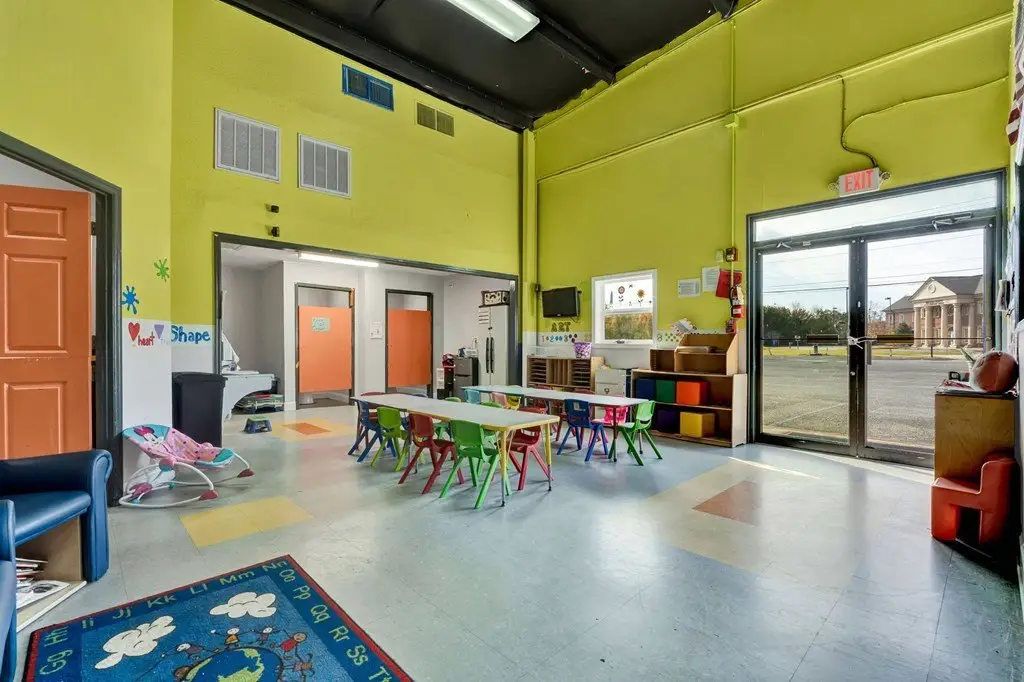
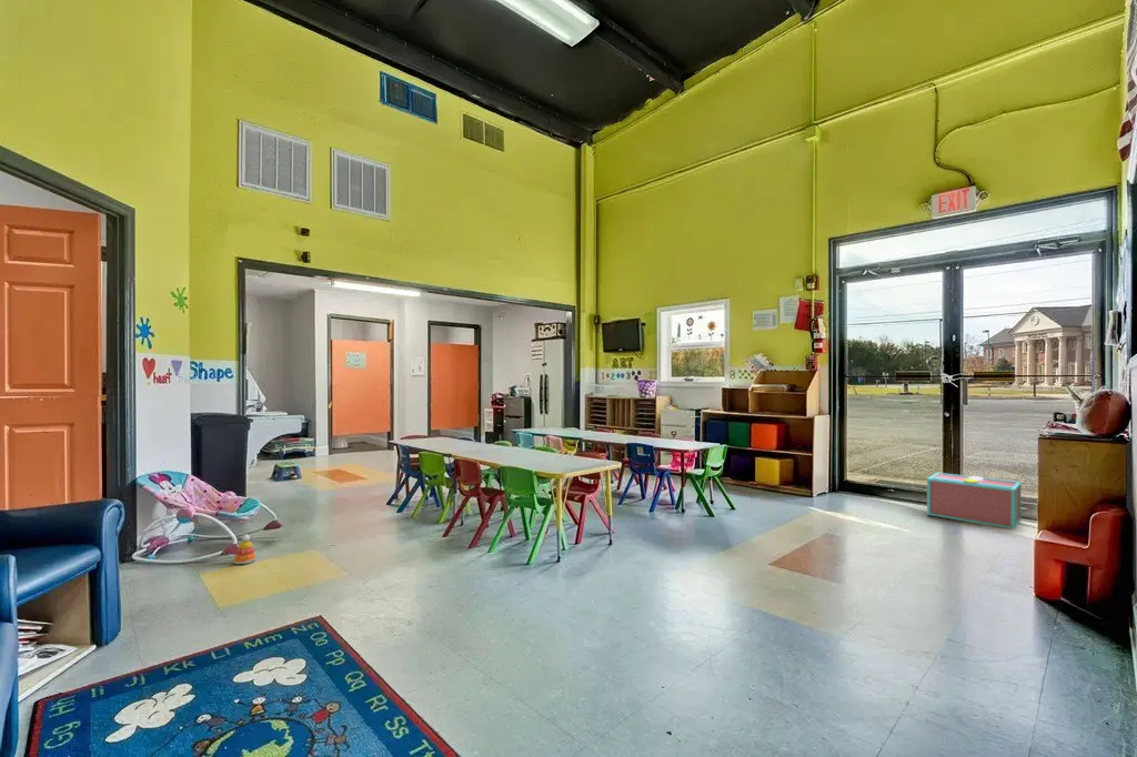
+ toy box (975, 496)
+ stacking toy (244, 547)
